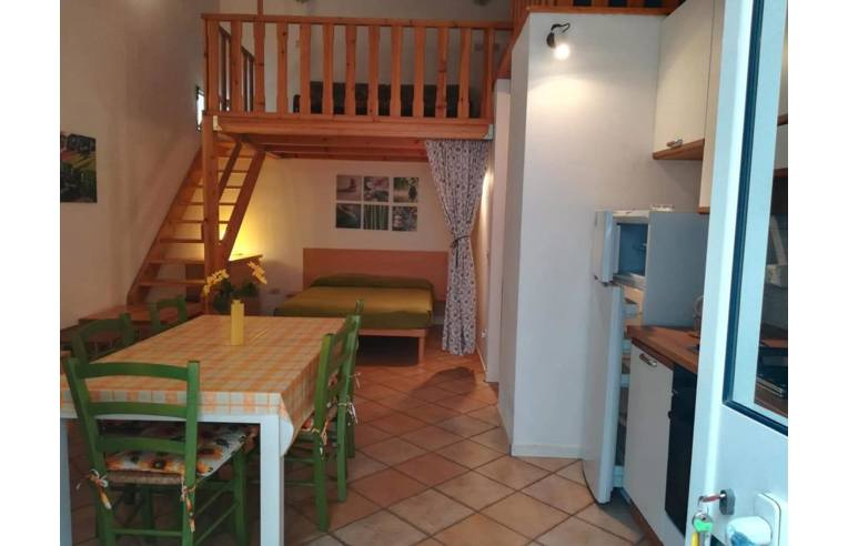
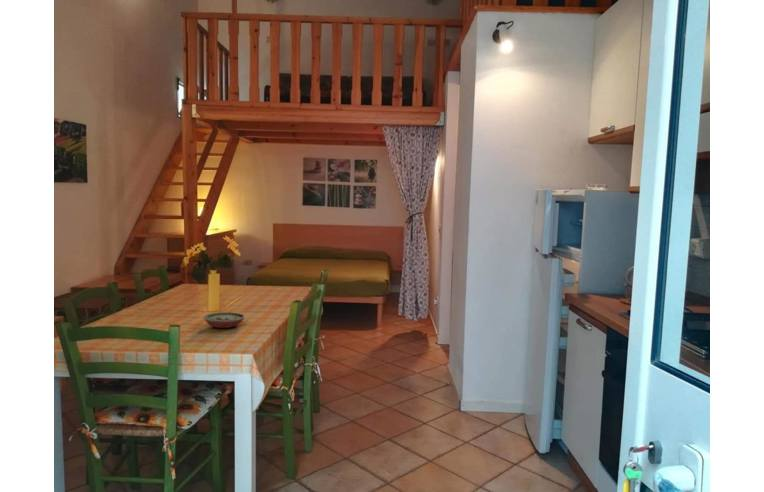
+ decorative bowl (224, 321)
